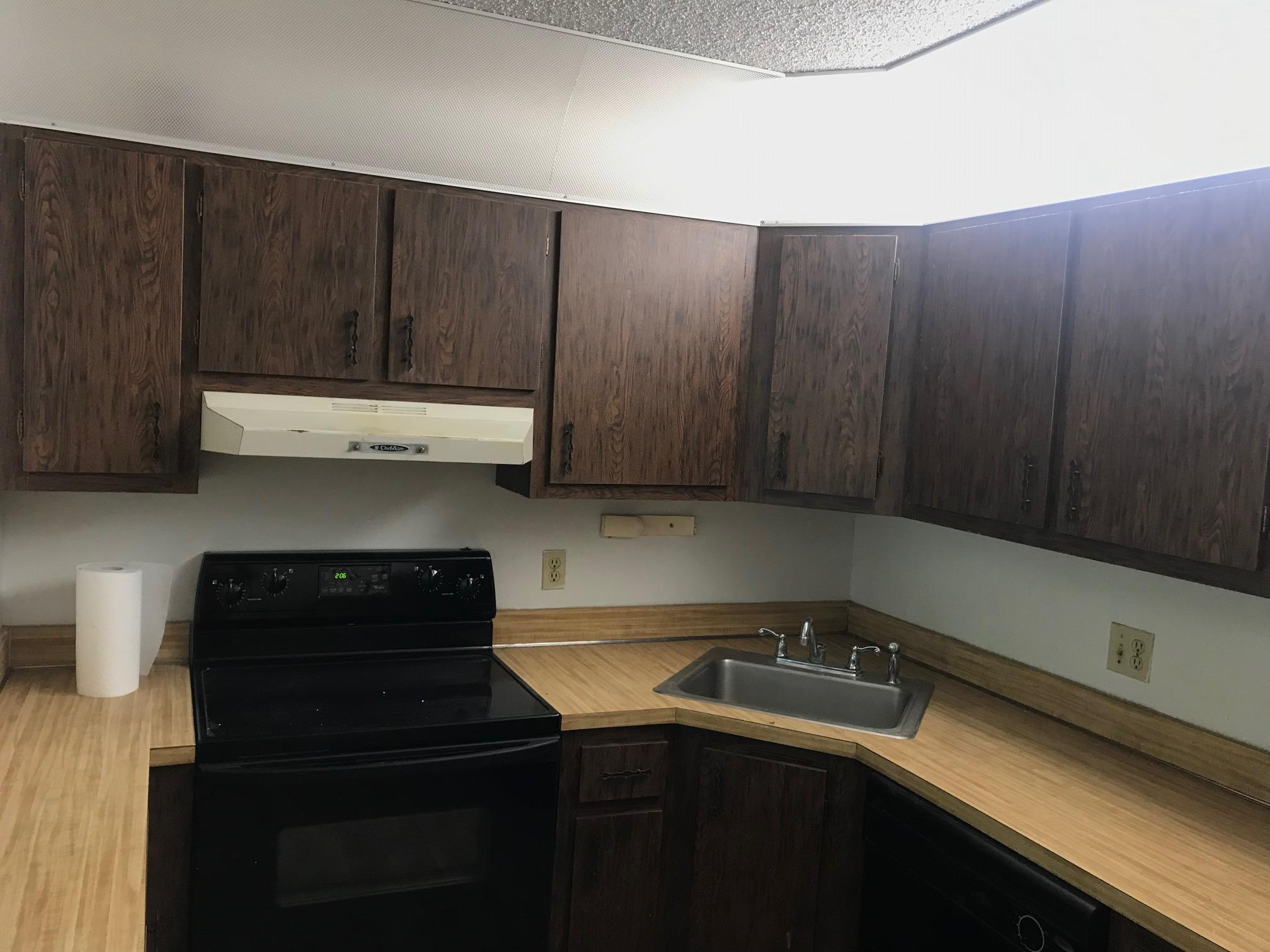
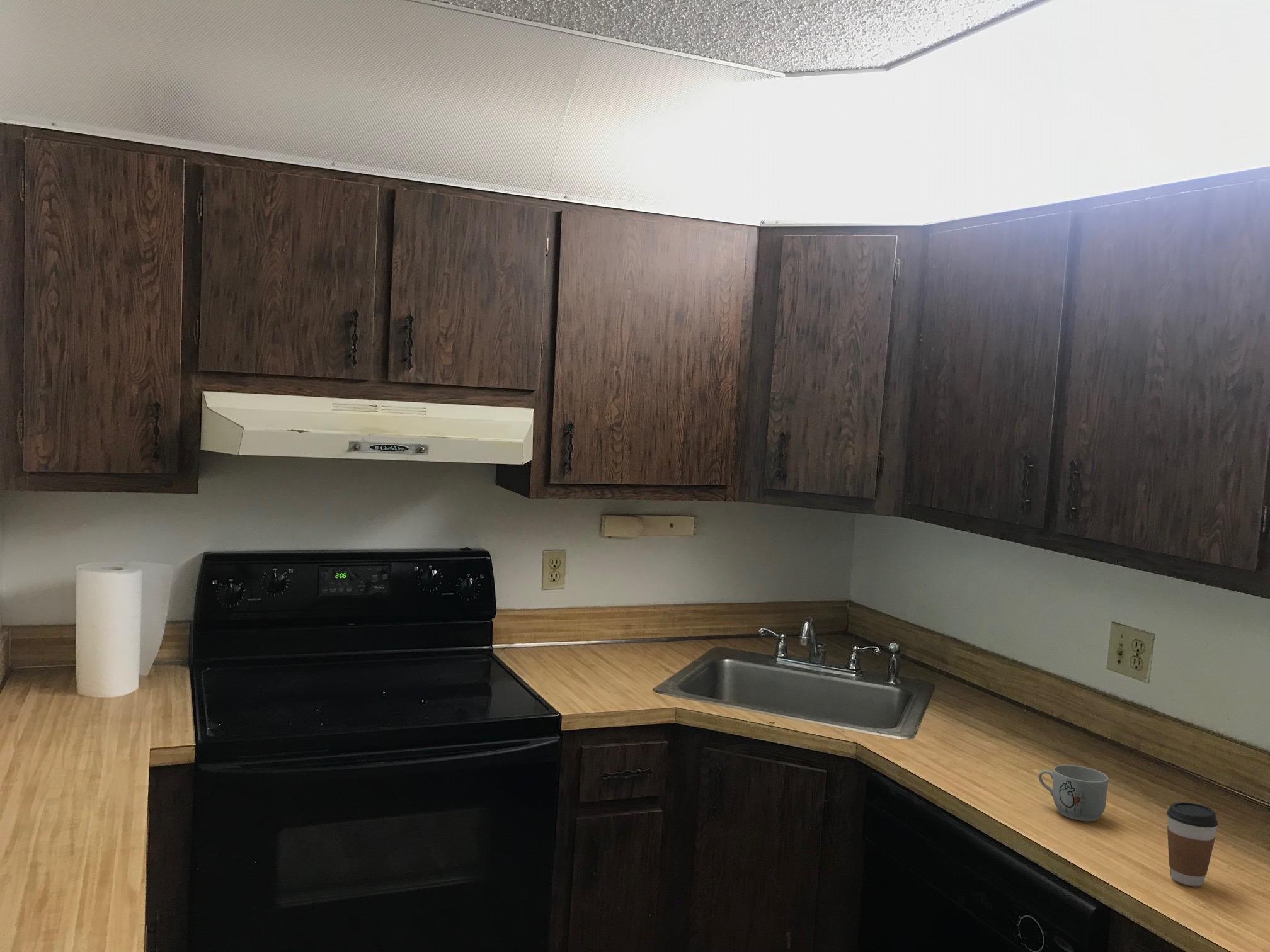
+ coffee cup (1189, 844)
+ mug (1072, 791)
